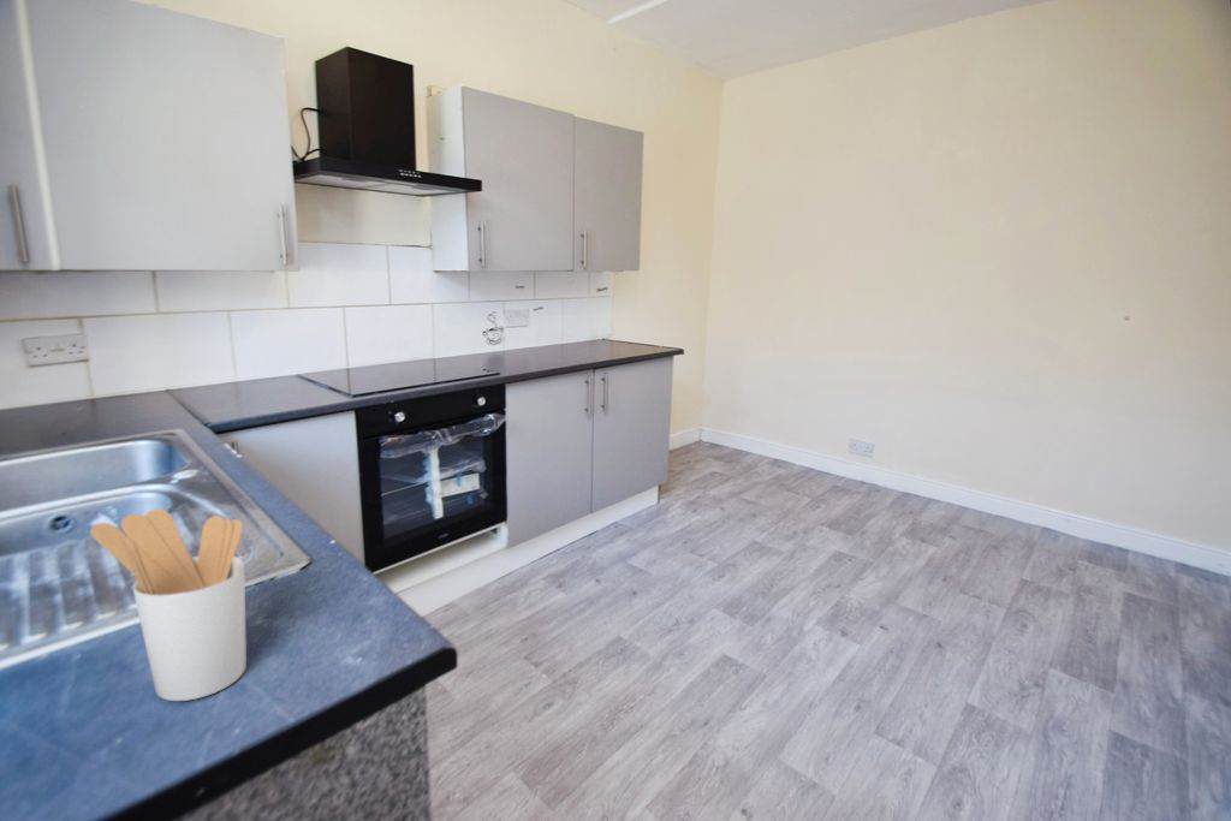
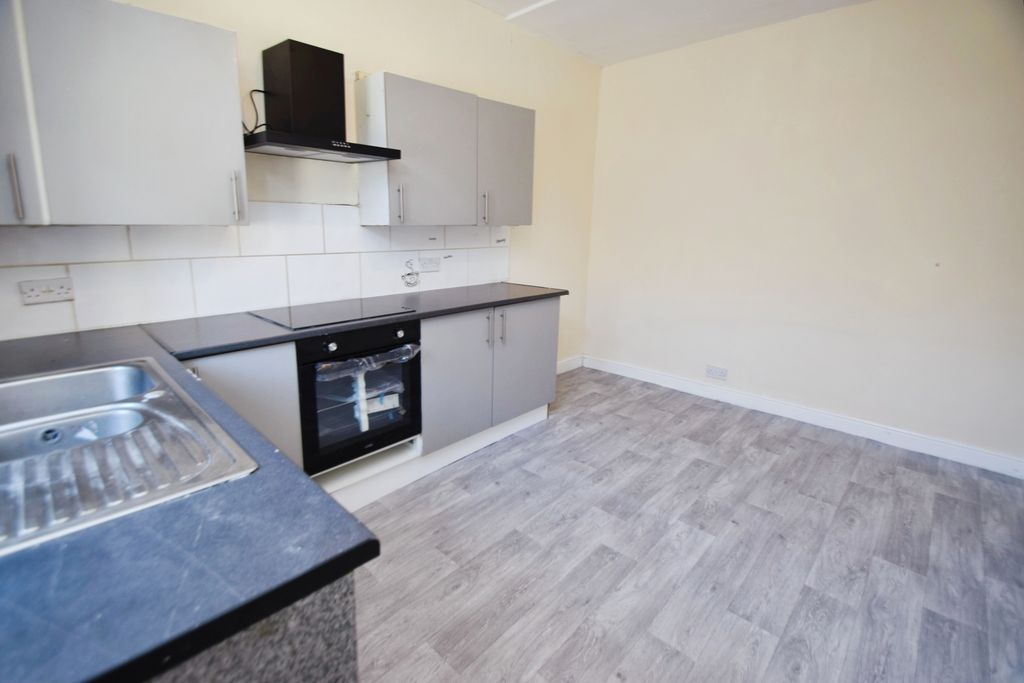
- utensil holder (176, 596)
